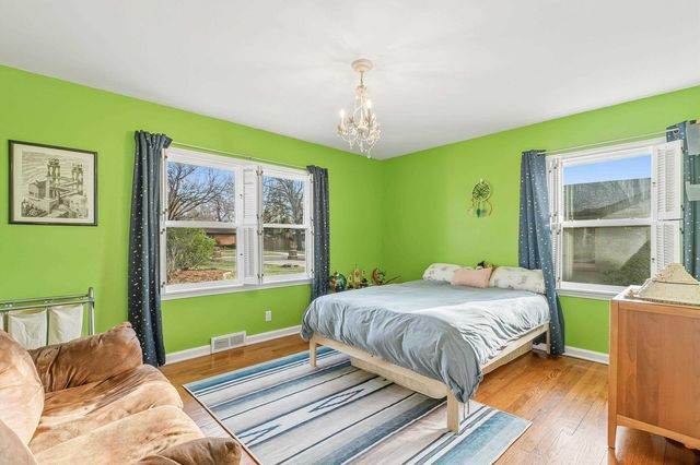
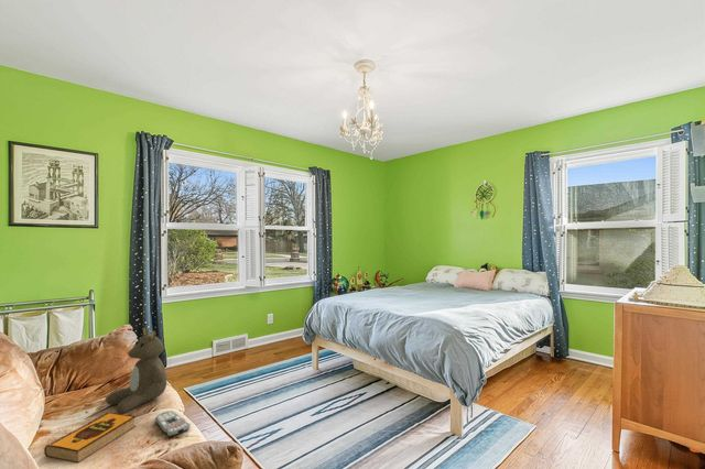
+ hardback book (93, 435)
+ teddy bear (138, 367)
+ remote control (171, 422)
